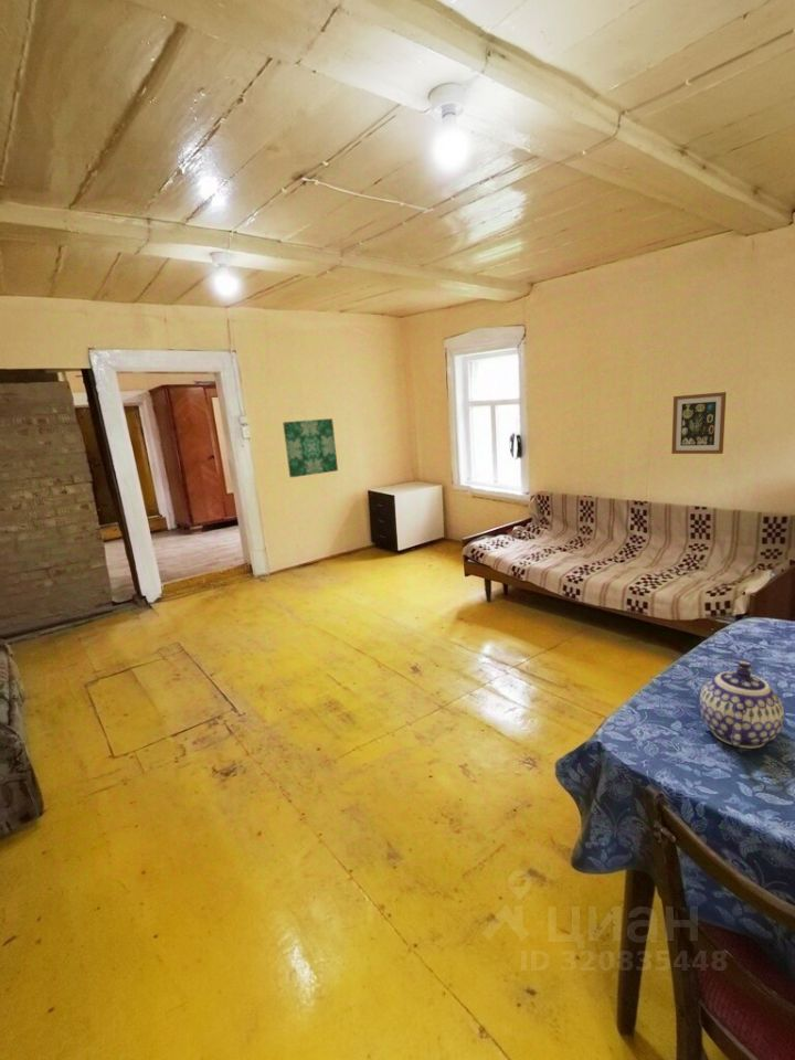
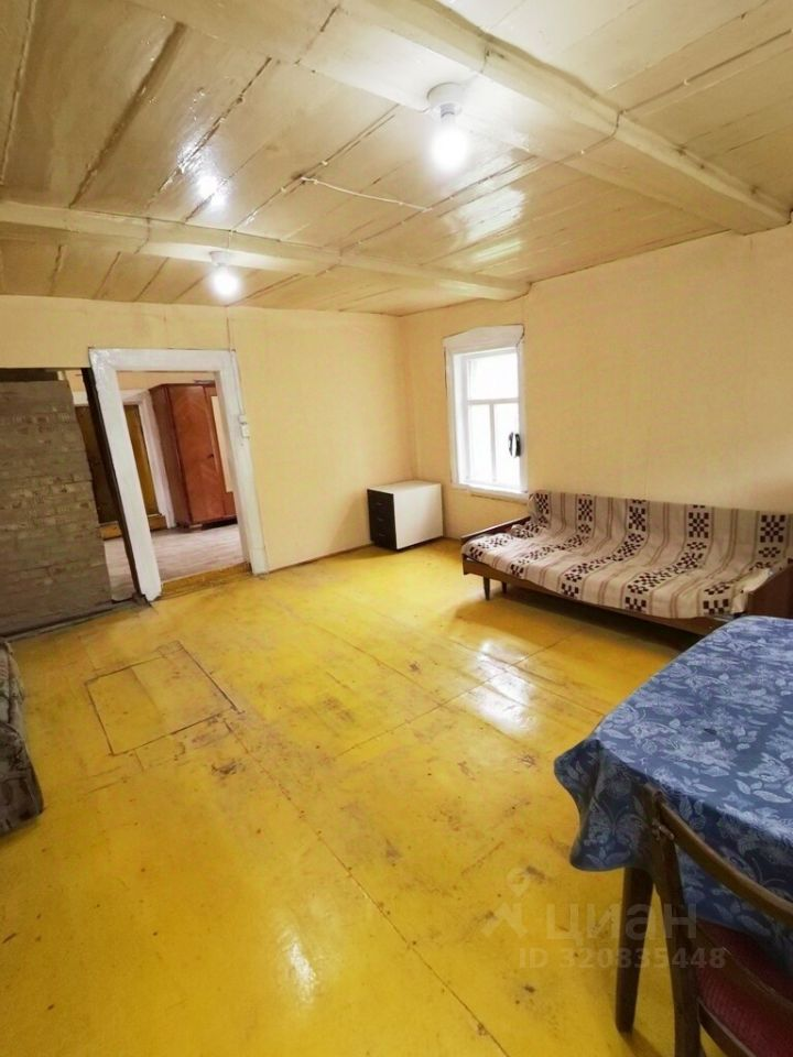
- teapot (740, 702)
- wall art (310, 447)
- wall art (697, 424)
